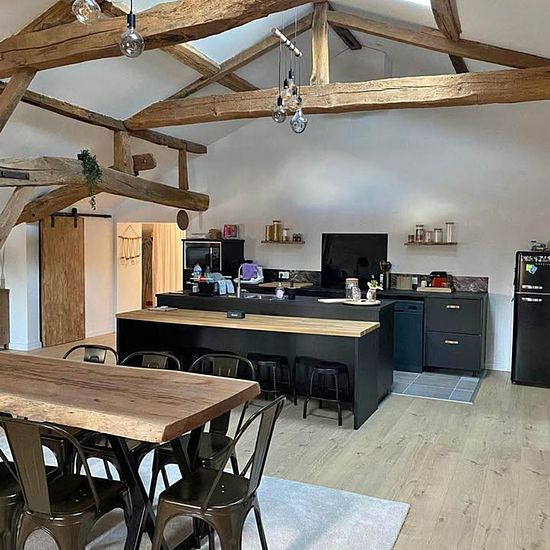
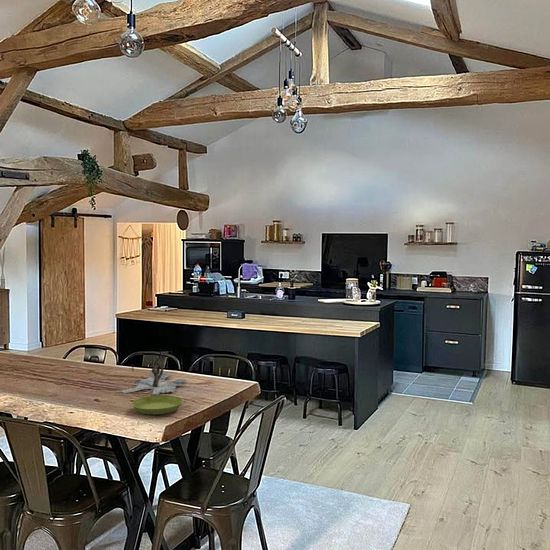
+ saucer (157, 405)
+ plant (151, 364)
